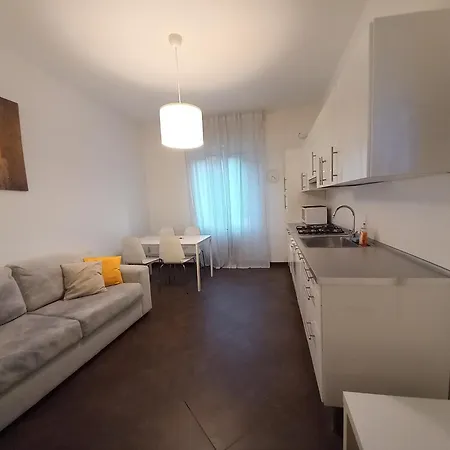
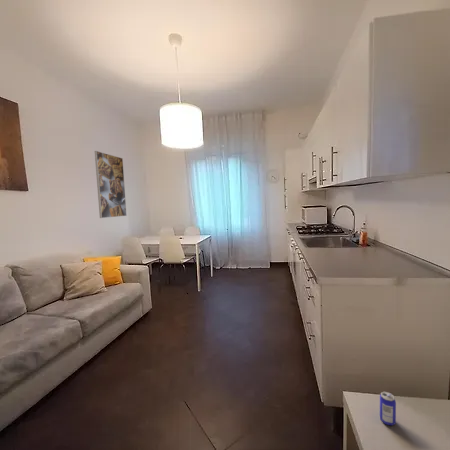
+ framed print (111, 186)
+ beer can (387, 406)
